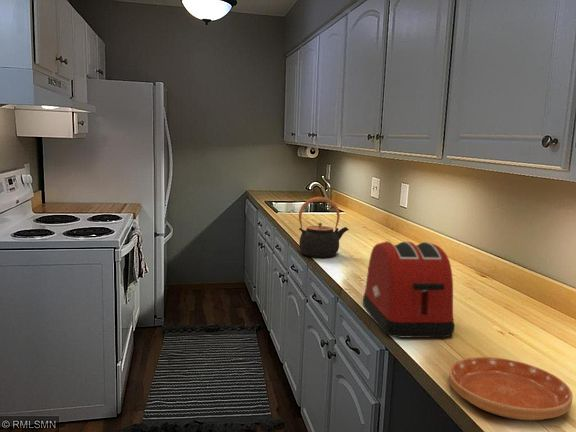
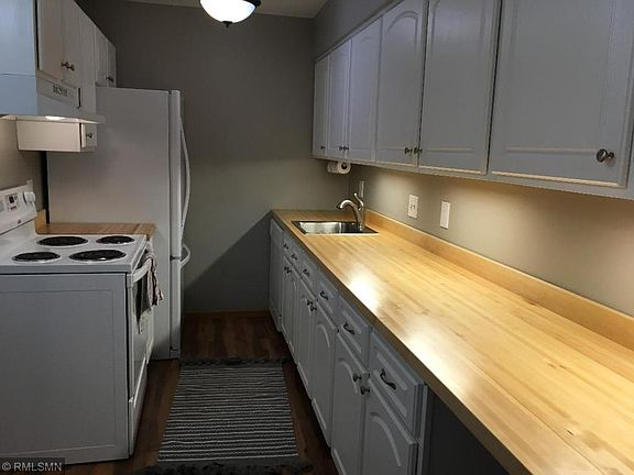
- saucer (507, 388)
- teapot (323, 226)
- toaster (408, 282)
